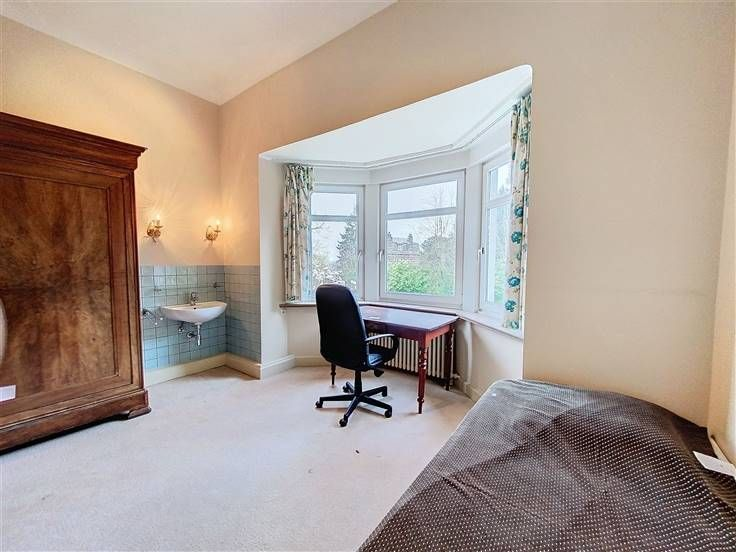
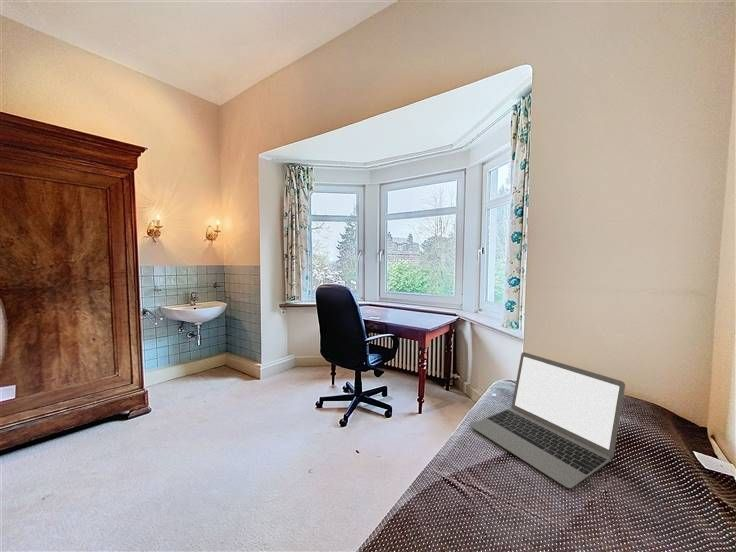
+ laptop (540, 406)
